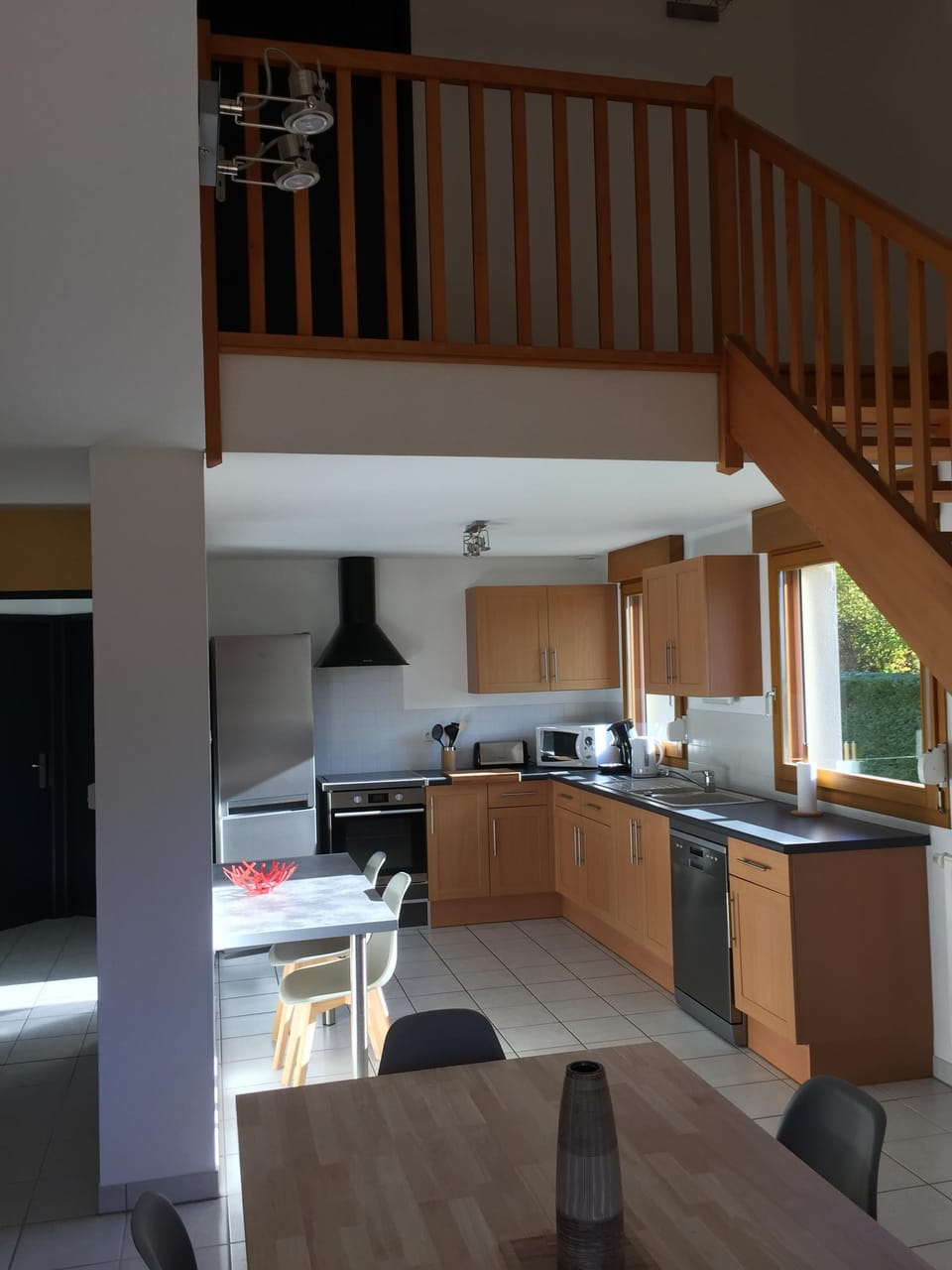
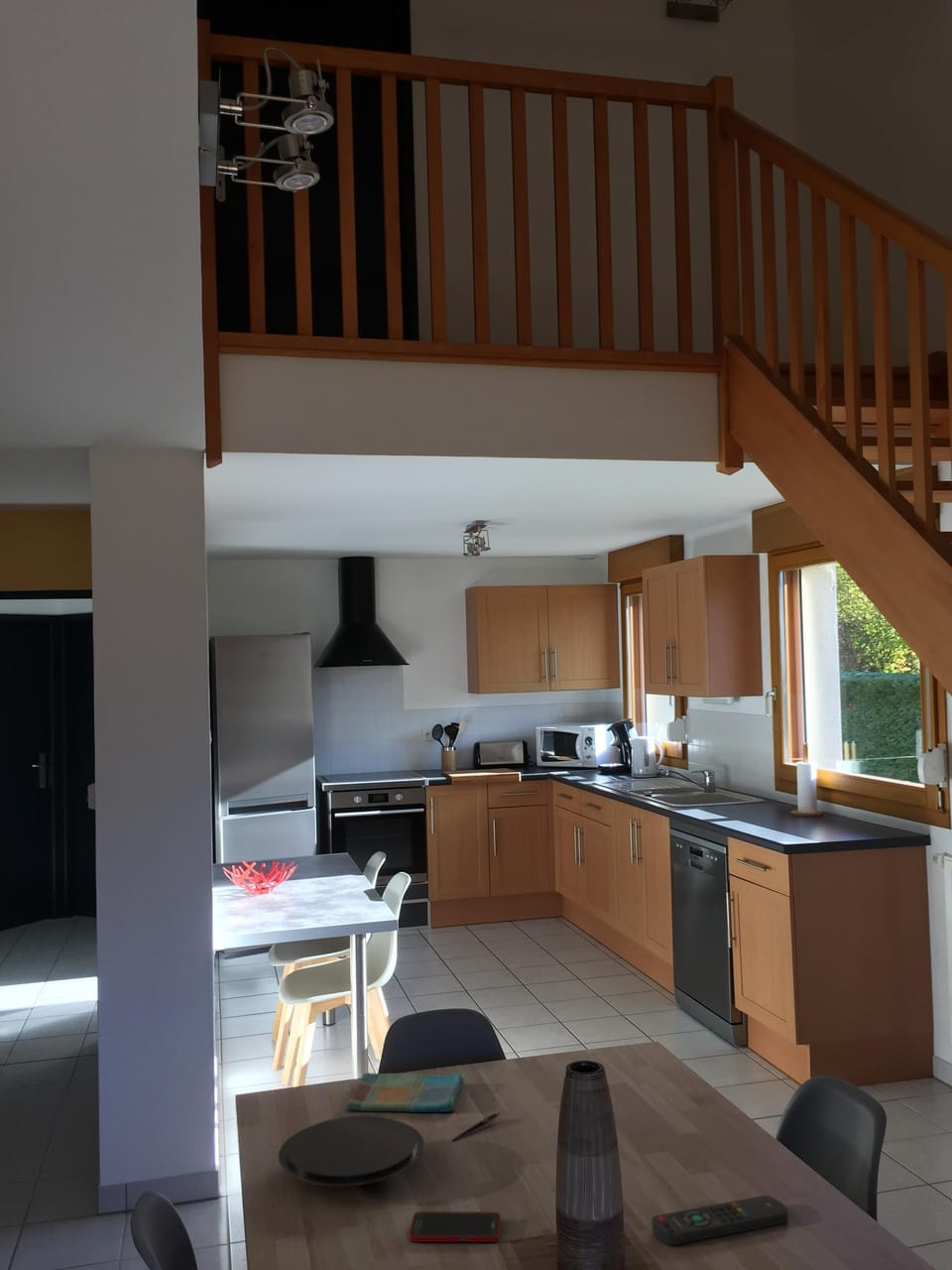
+ plate (352, 1157)
+ remote control (720, 1218)
+ pen (476, 1125)
+ cell phone (455, 1226)
+ dish towel (407, 1090)
